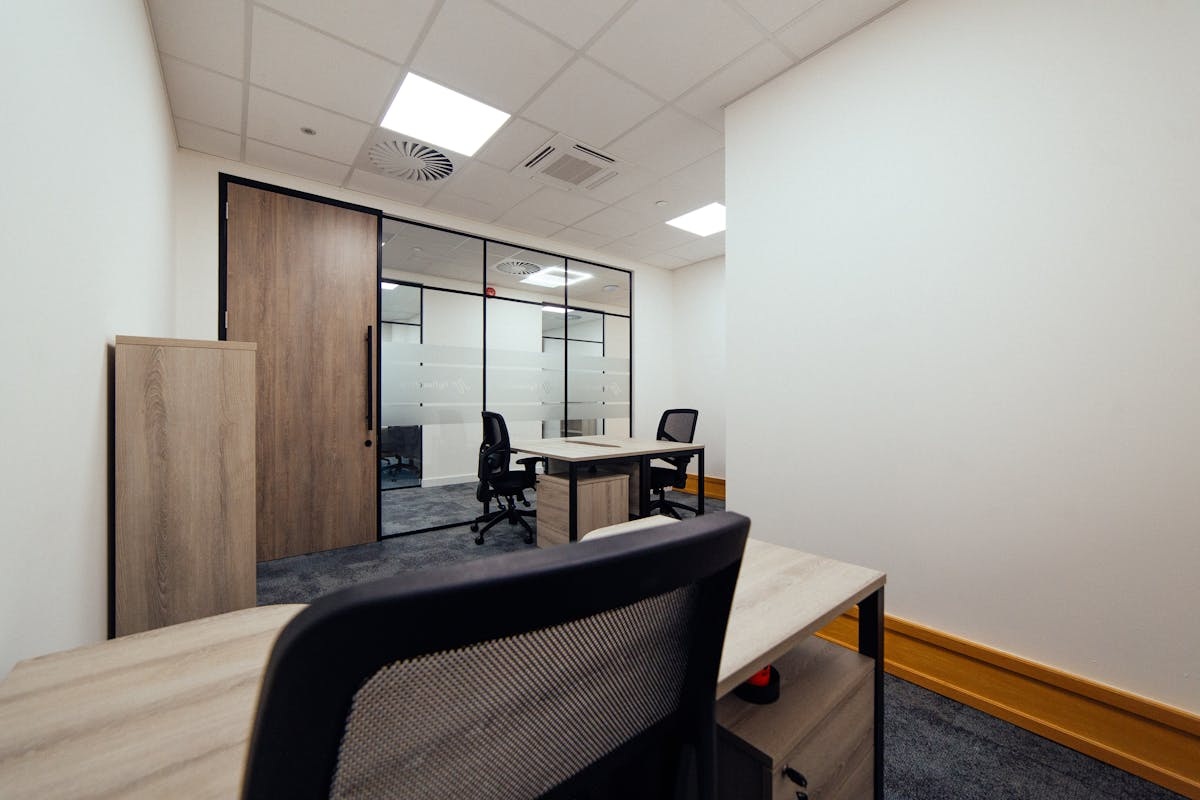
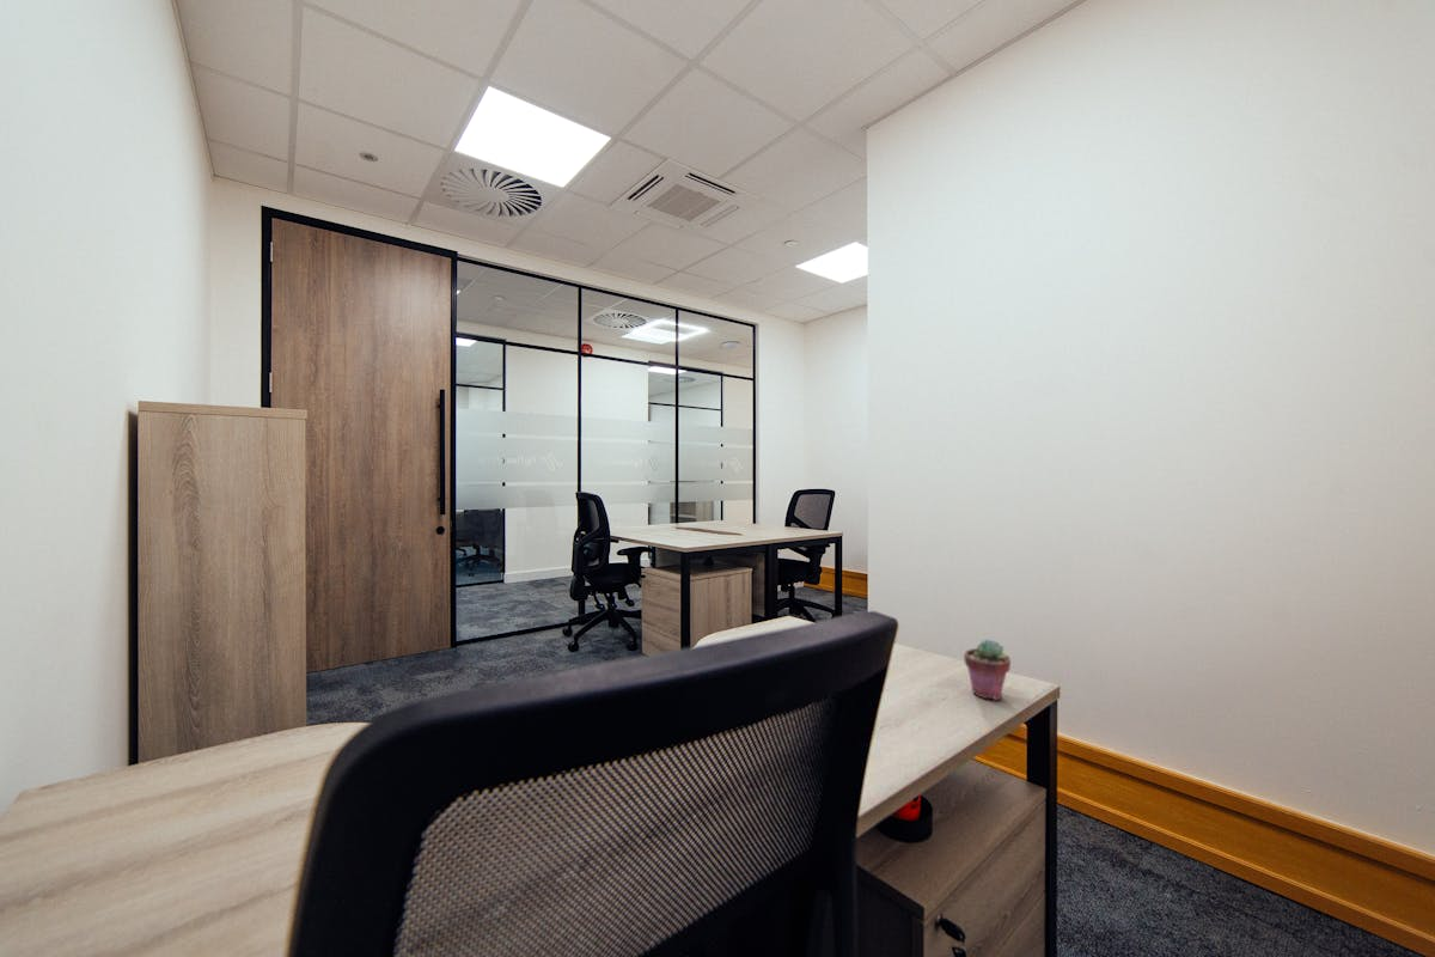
+ potted succulent (987, 666)
